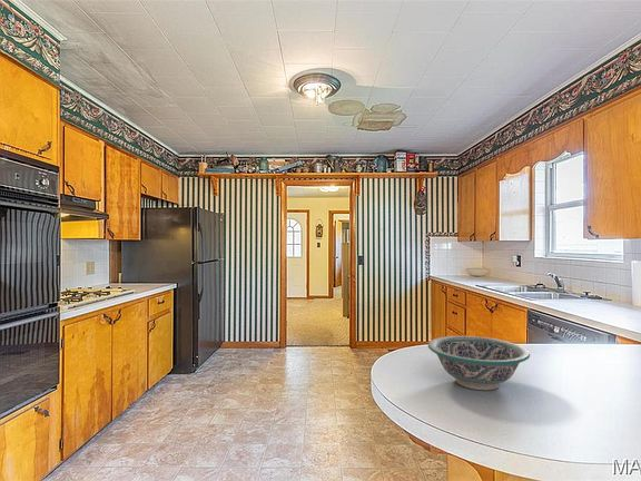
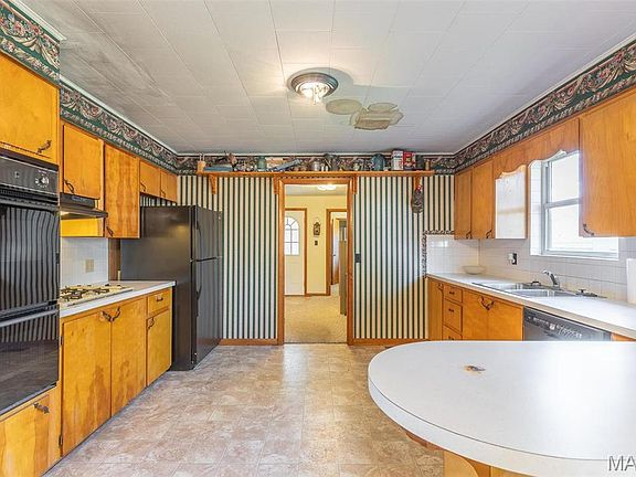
- bowl (476, 364)
